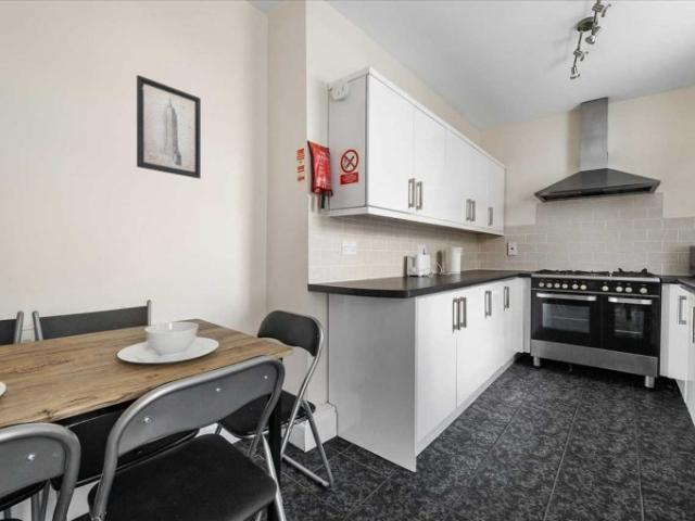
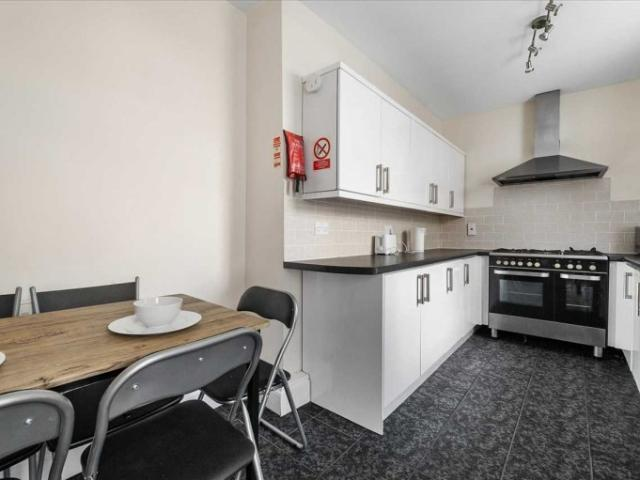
- wall art (170, 130)
